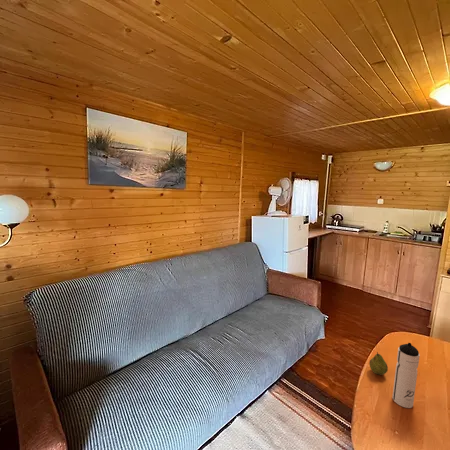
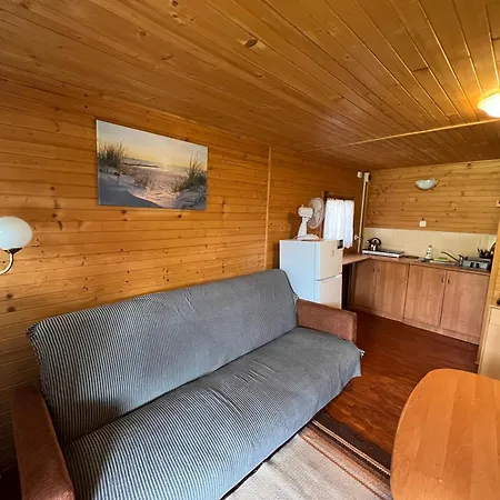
- water bottle (406, 372)
- fruit (378, 362)
